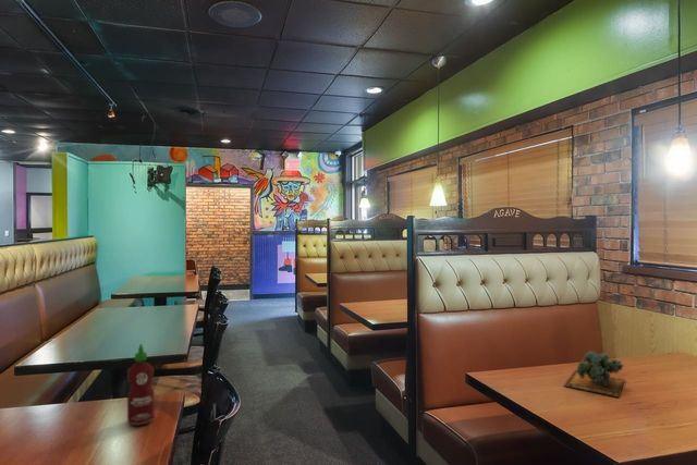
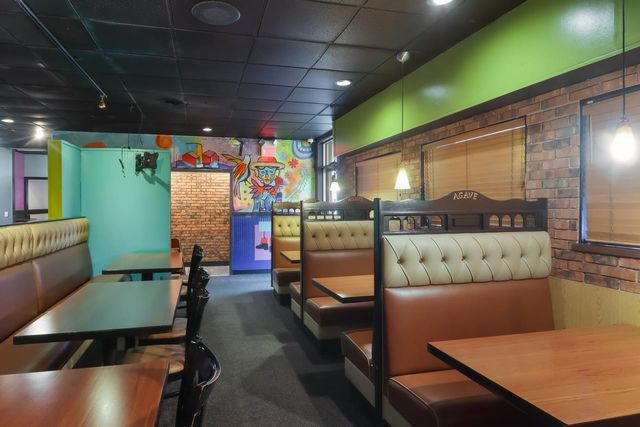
- succulent plant (594, 366)
- hot sauce (140, 382)
